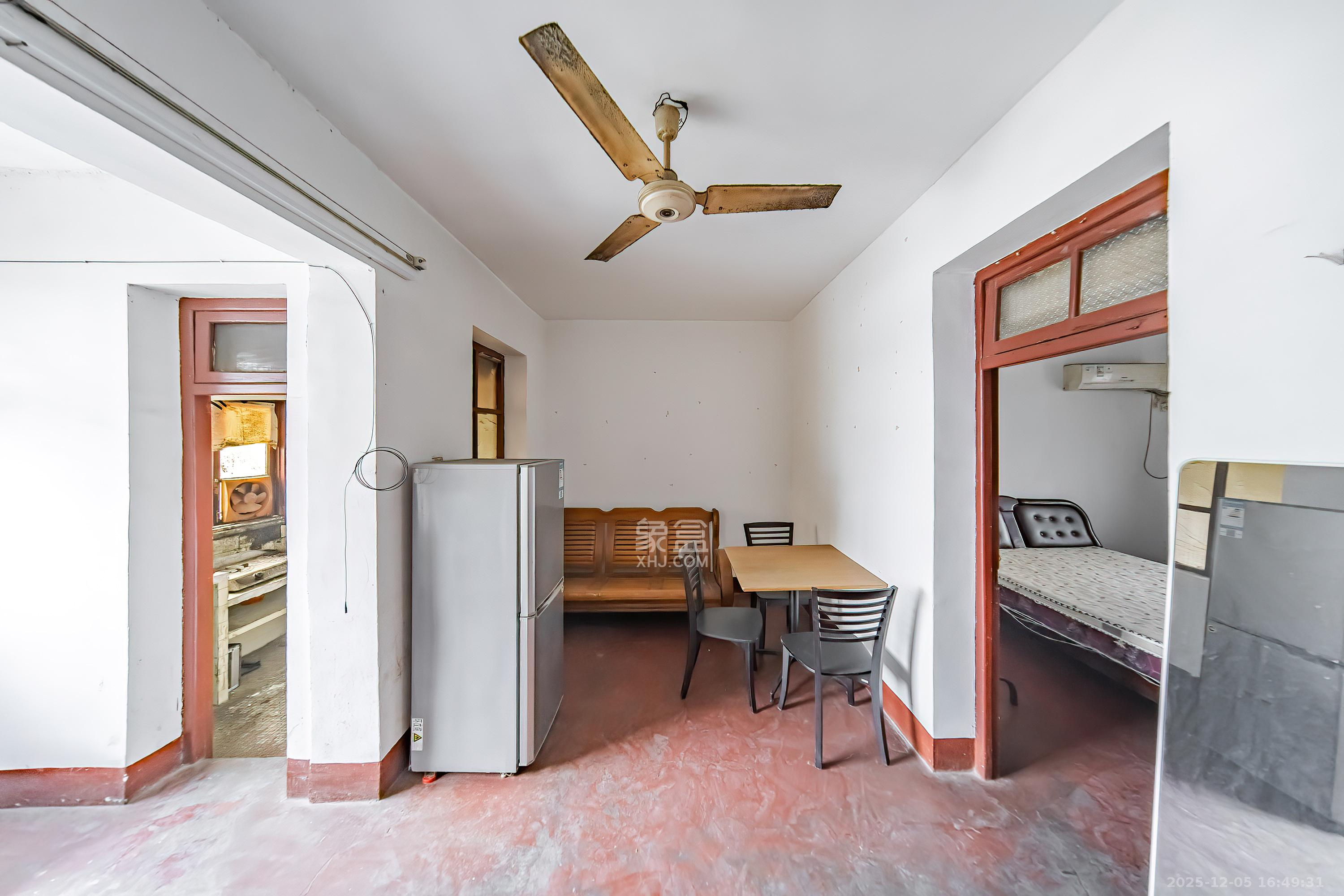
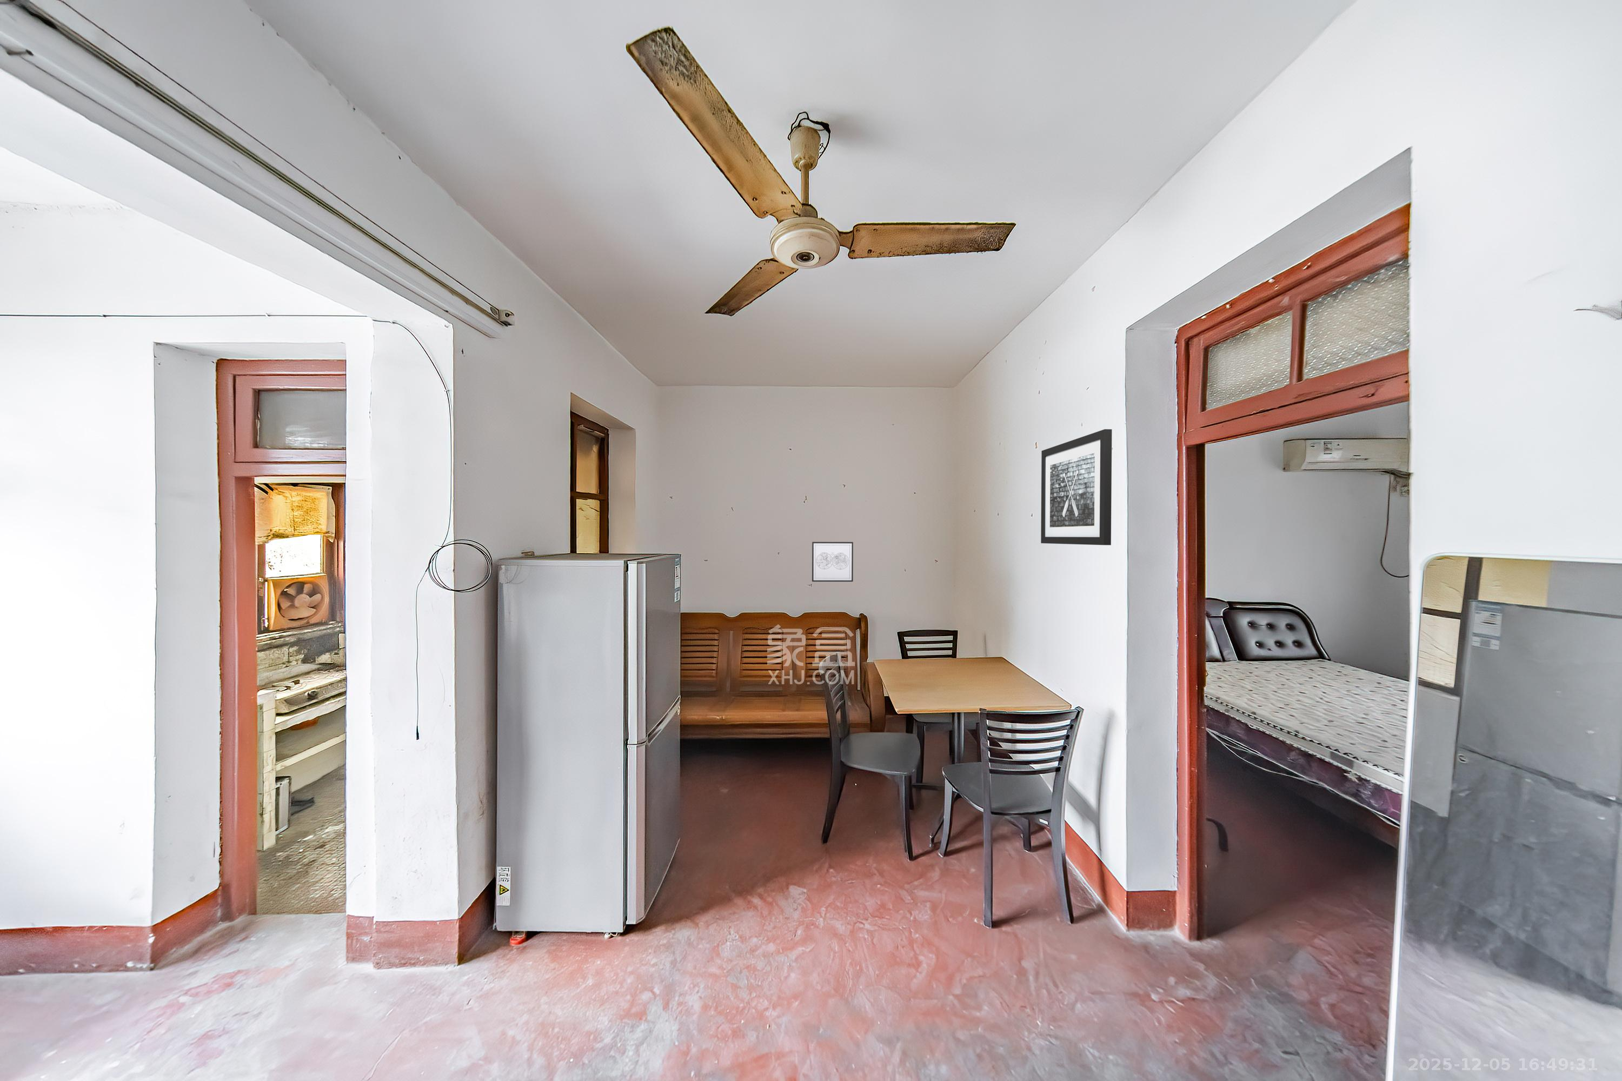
+ wall art (832, 561)
+ wall art (1072, 492)
